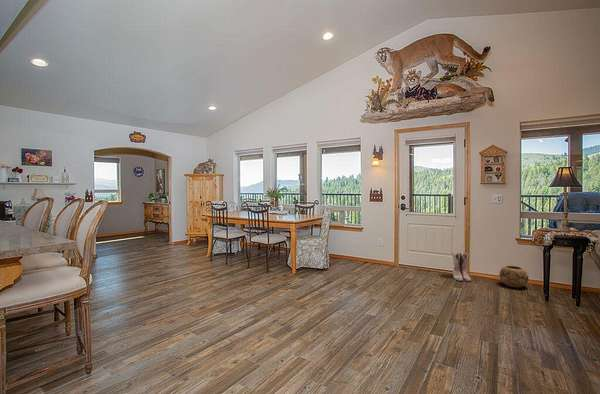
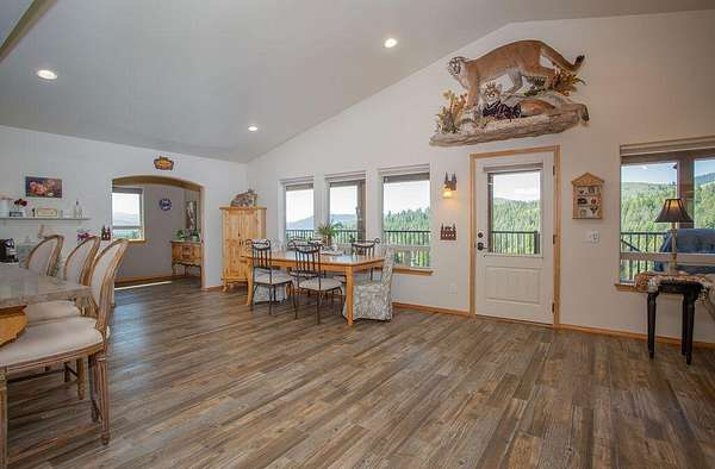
- decorative bowl (513, 276)
- boots (461, 265)
